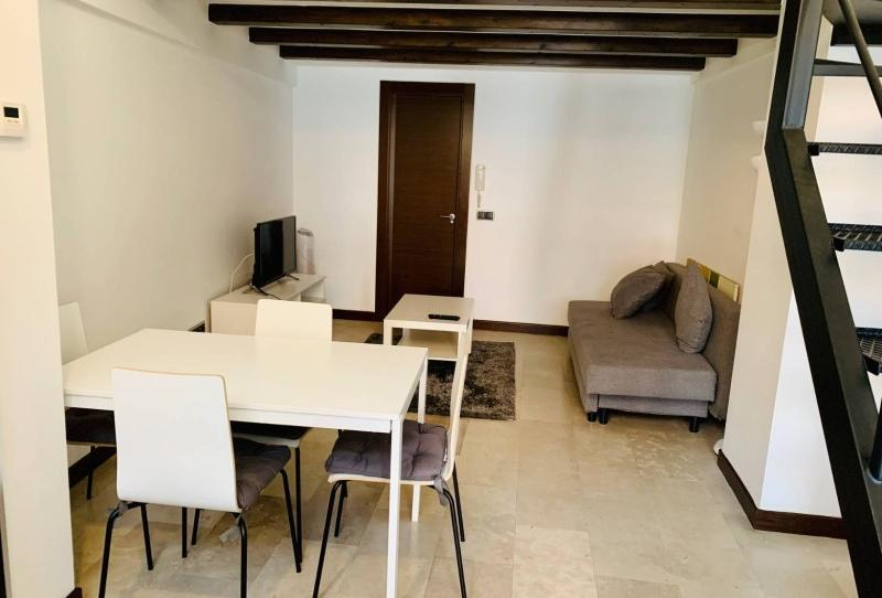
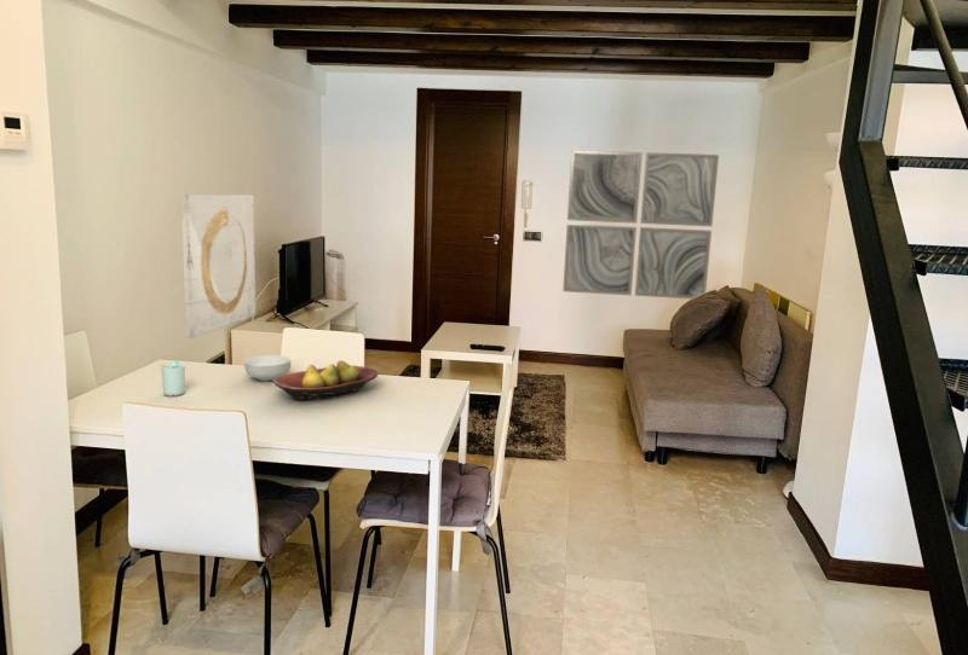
+ cup (172, 376)
+ wall art (221, 261)
+ fruit bowl (327, 377)
+ wall art (640, 222)
+ cereal bowl (267, 369)
